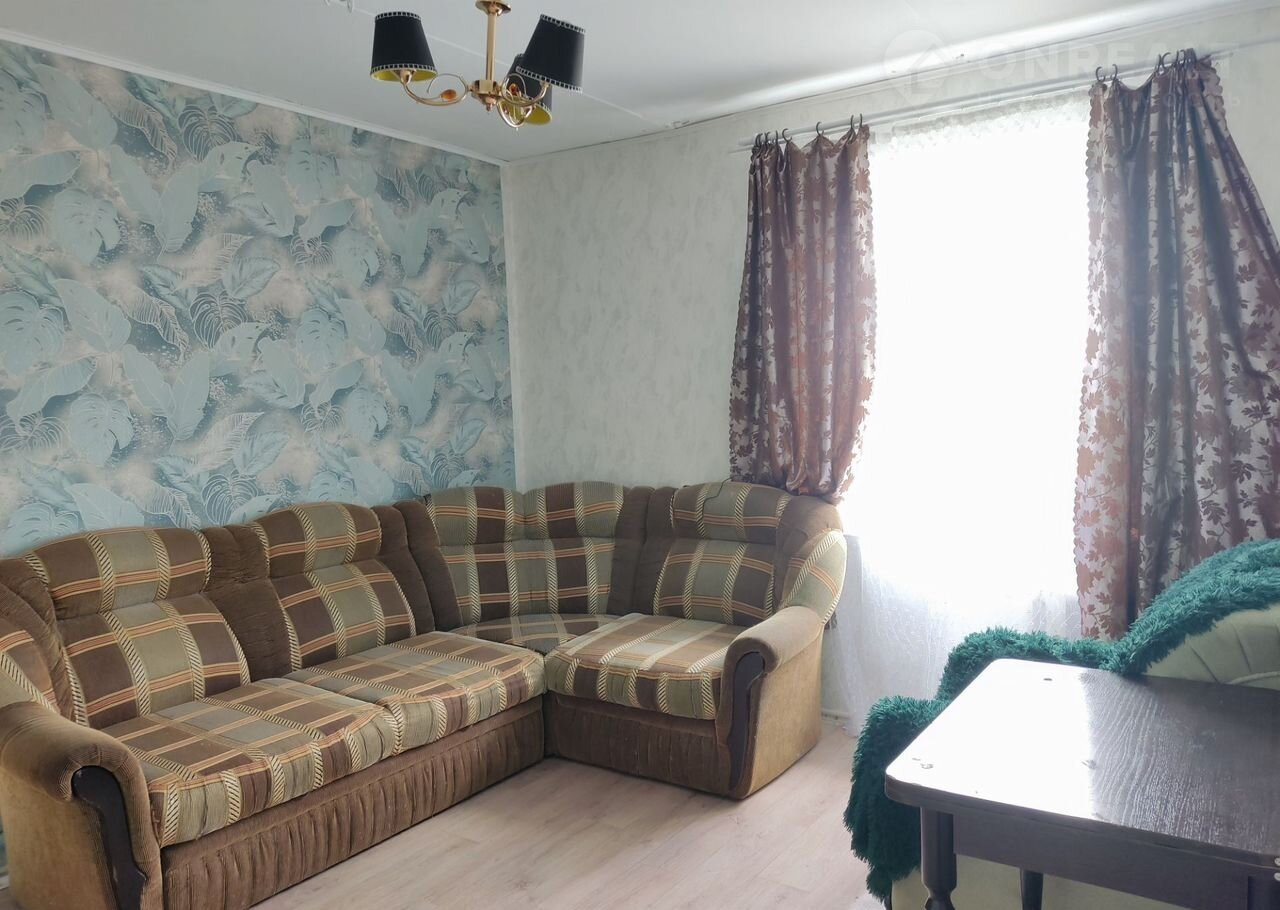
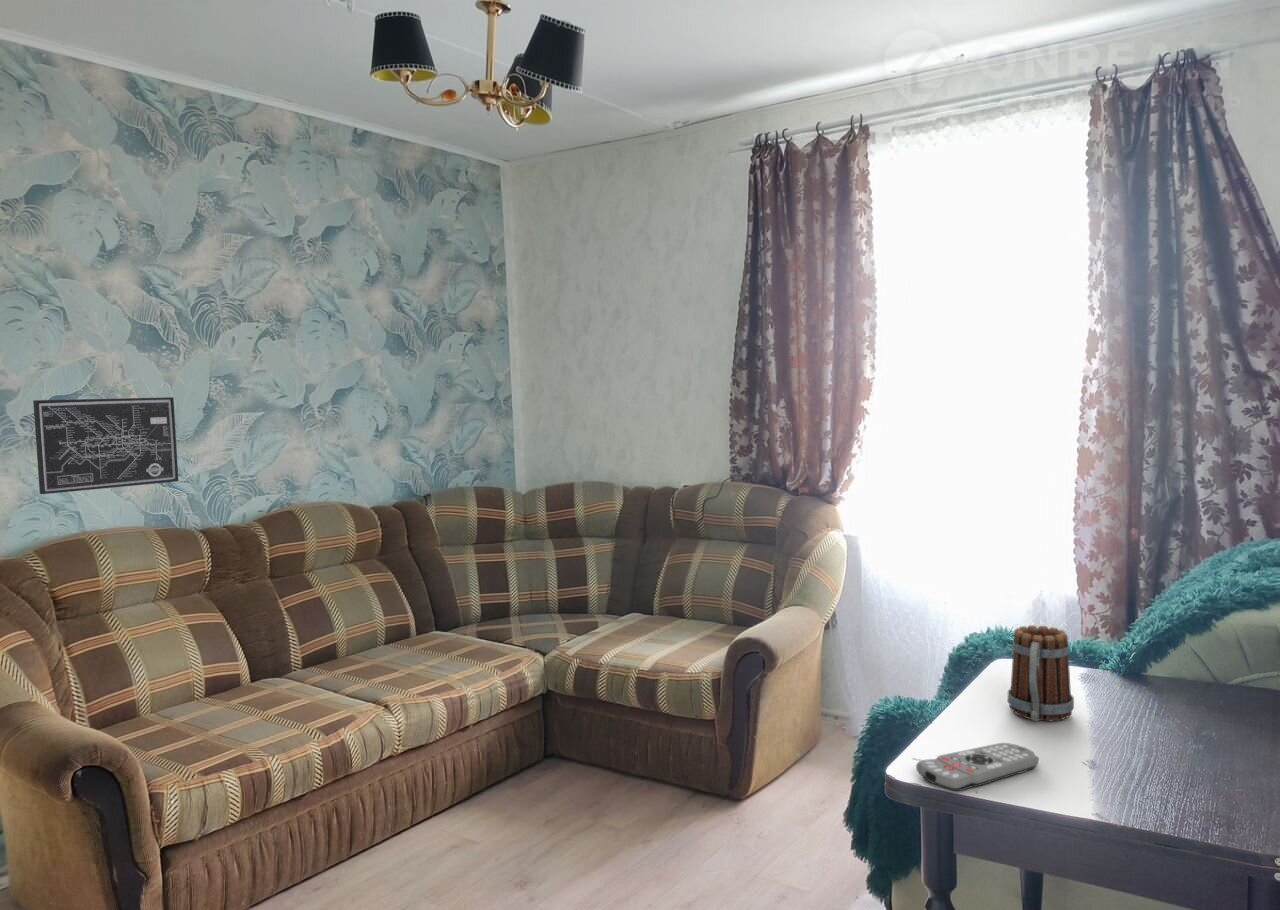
+ remote control (980, 765)
+ wall art (110, 443)
+ mug (1038, 675)
